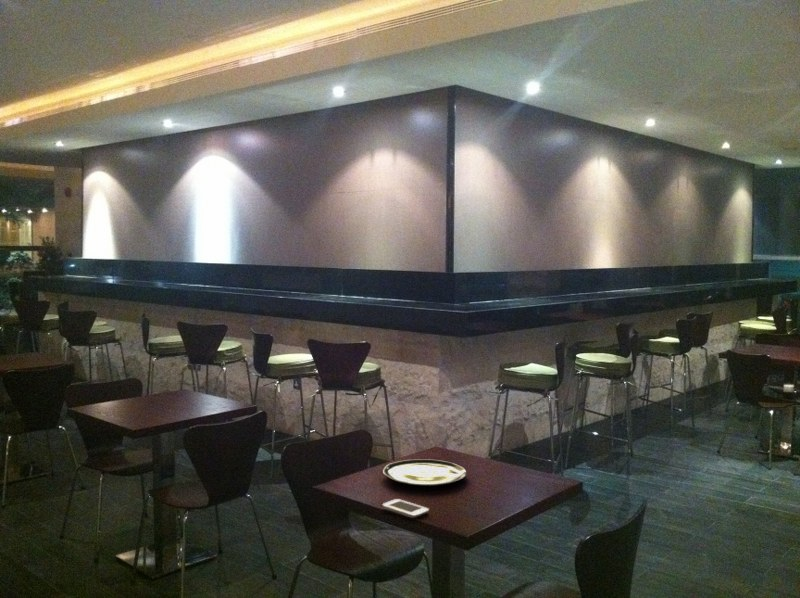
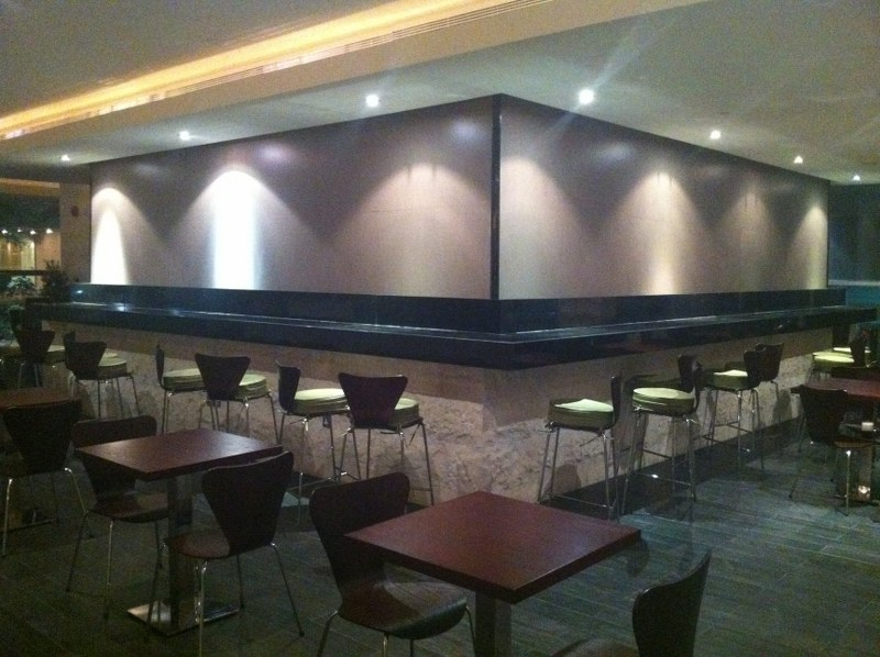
- plate (424, 474)
- smartphone (405, 508)
